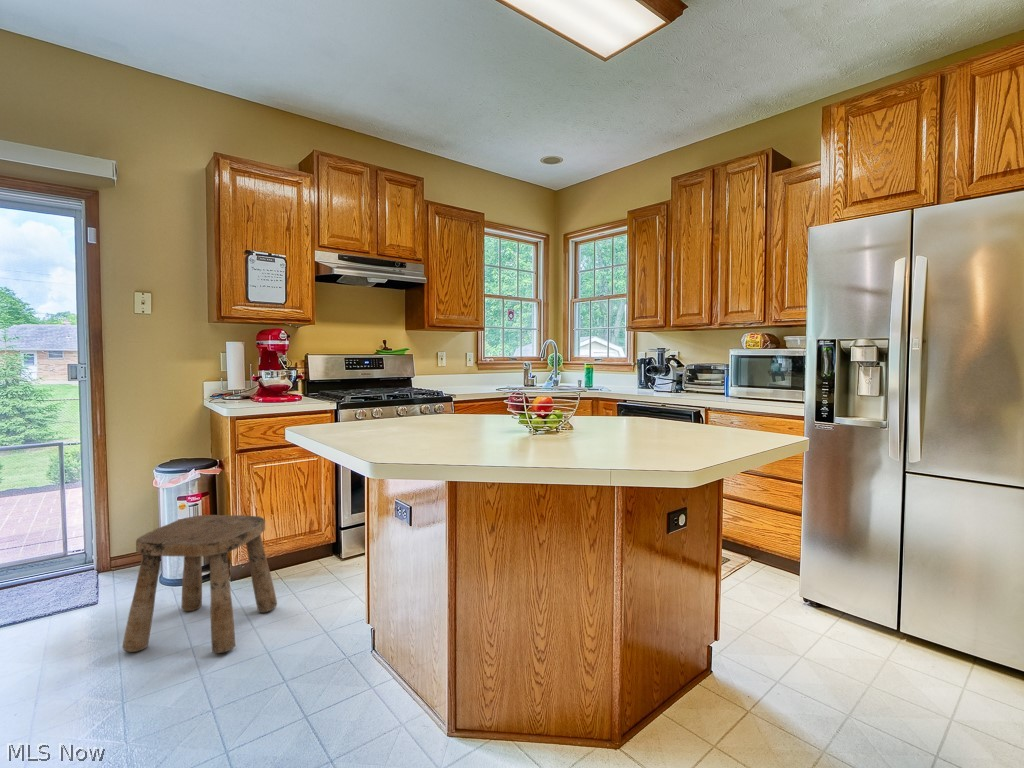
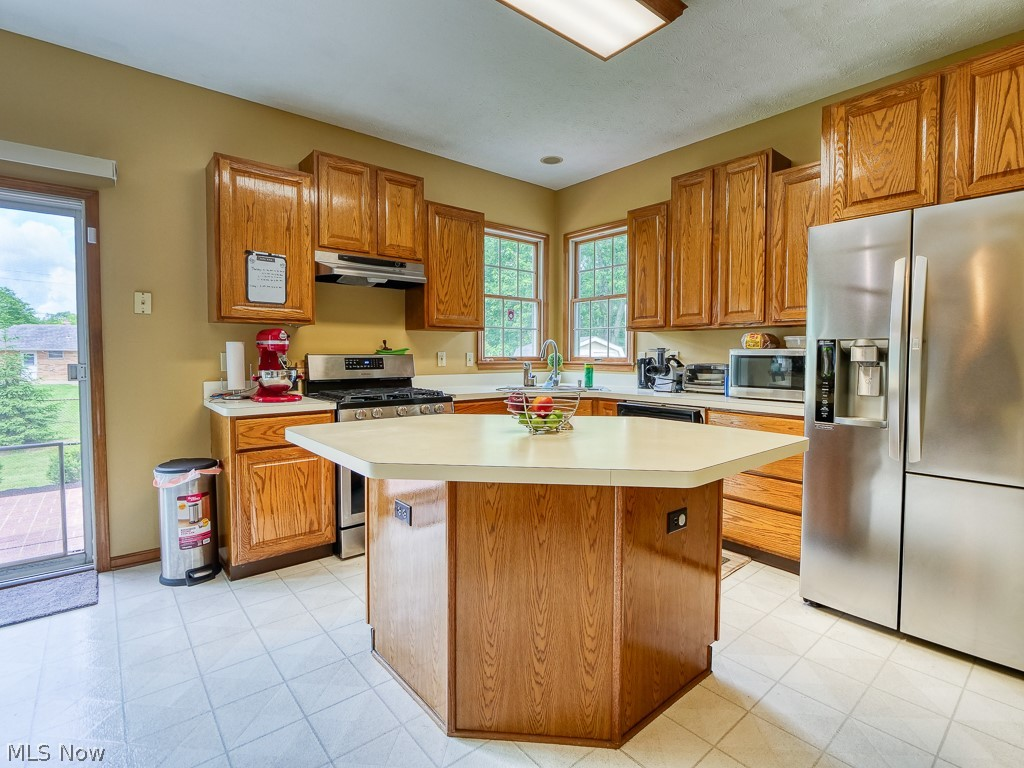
- stool (201, 577)
